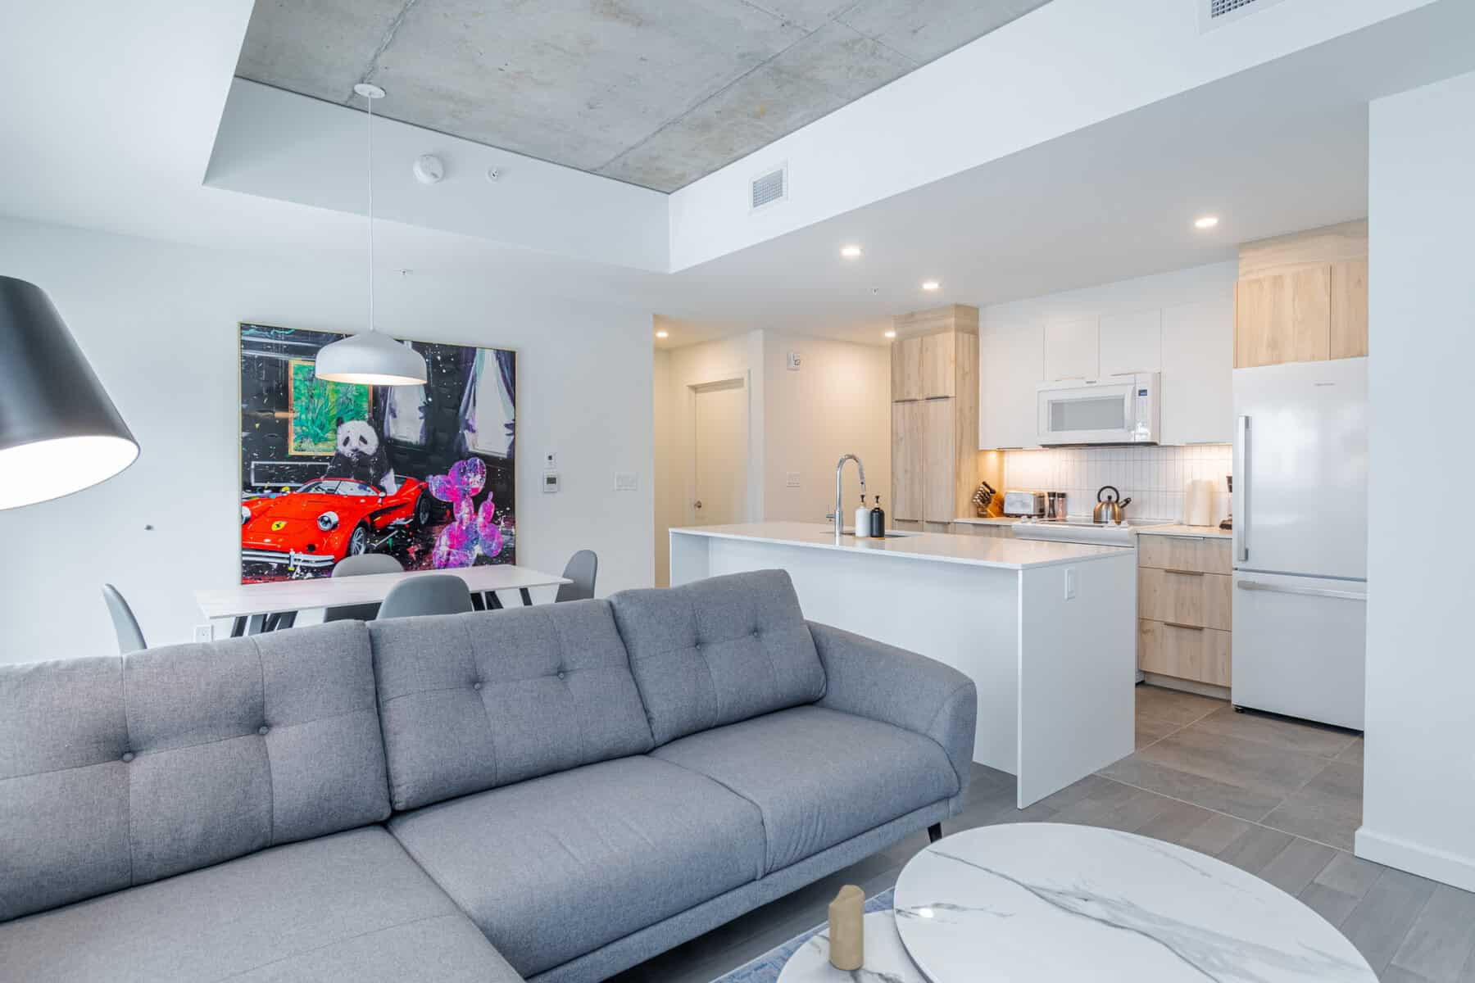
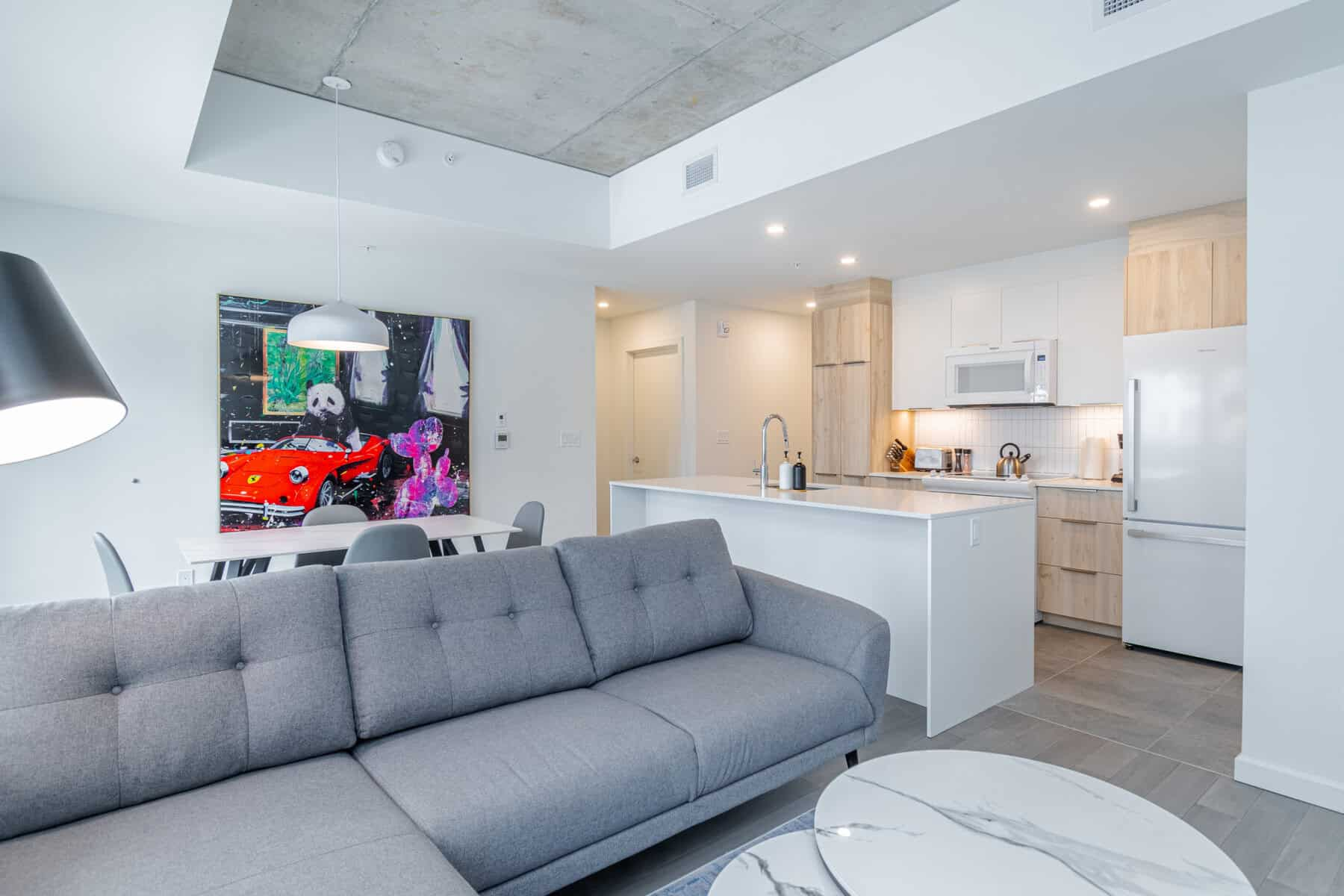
- candle (846, 924)
